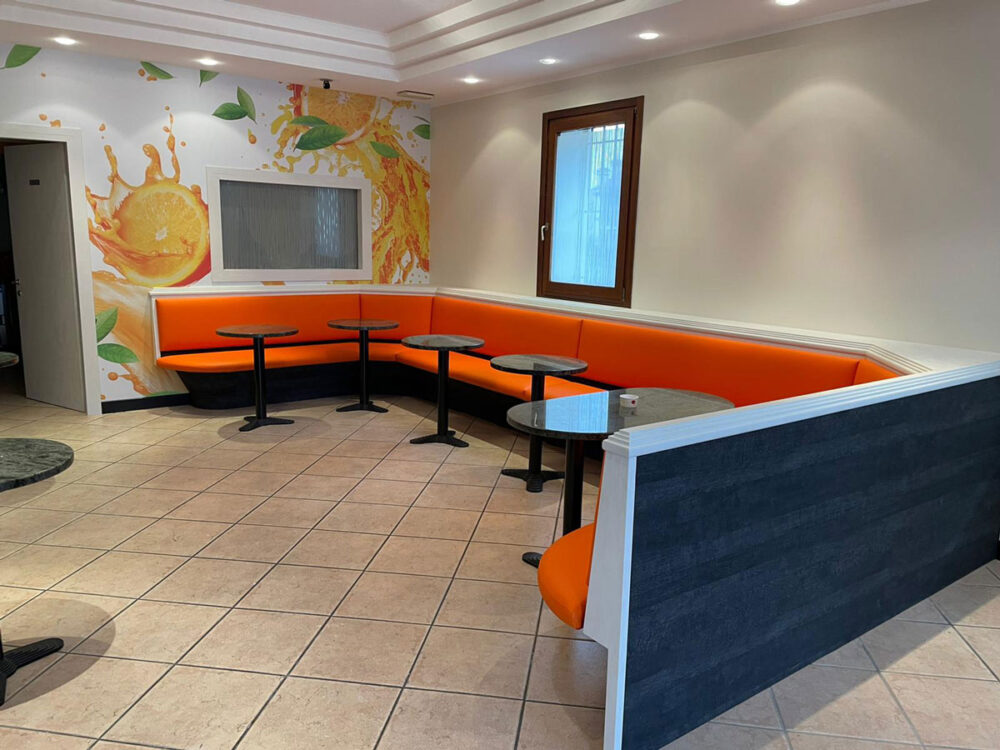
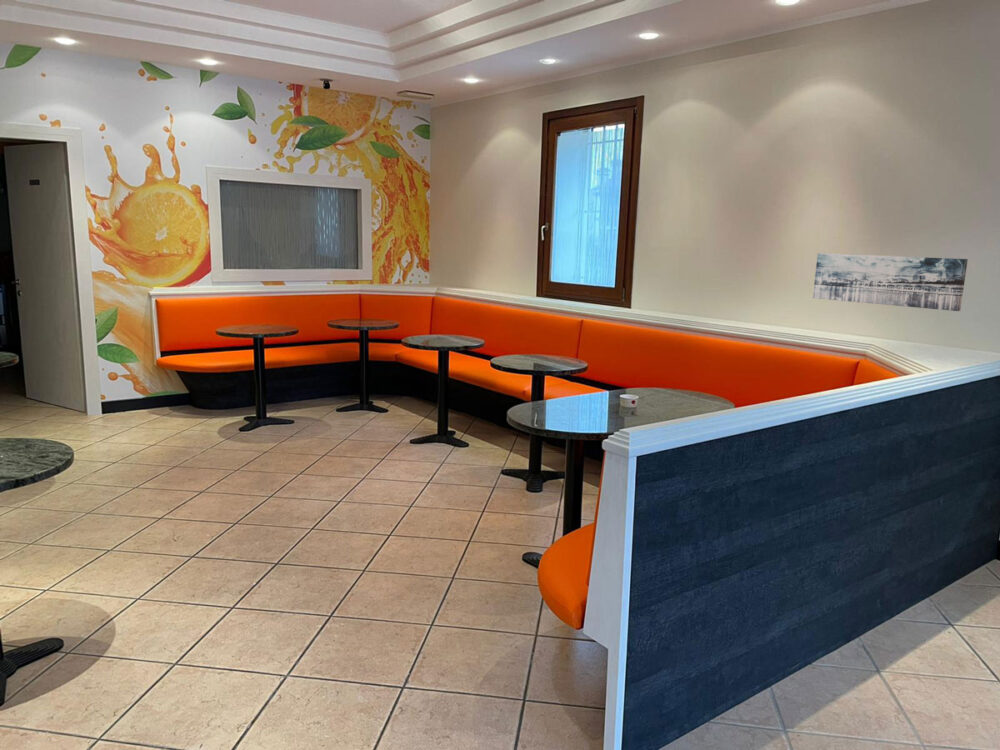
+ wall art (884, 280)
